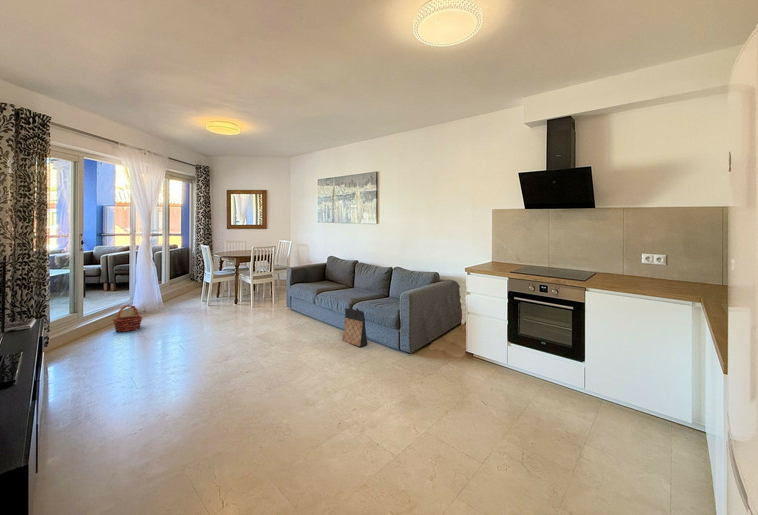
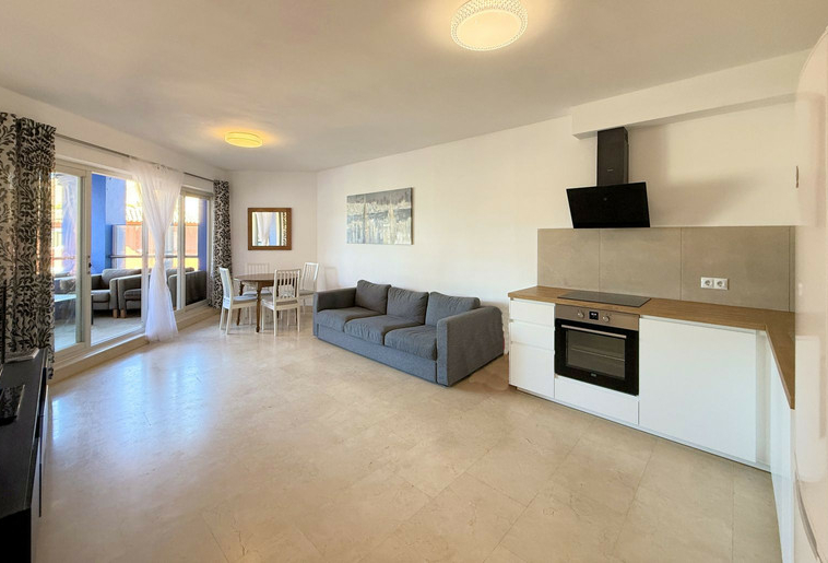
- basket (127, 317)
- bag (354, 324)
